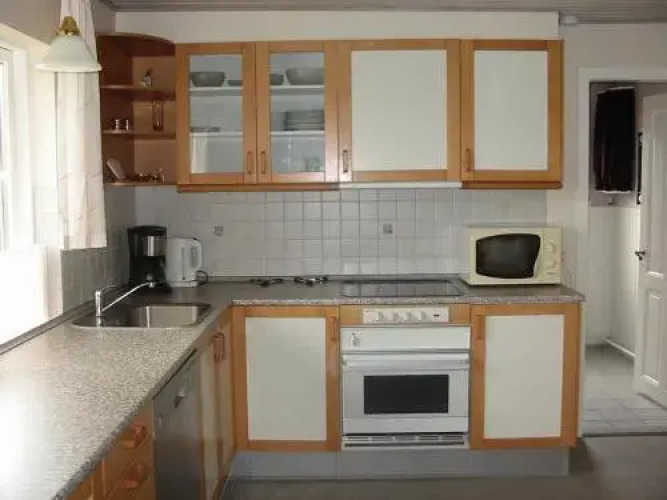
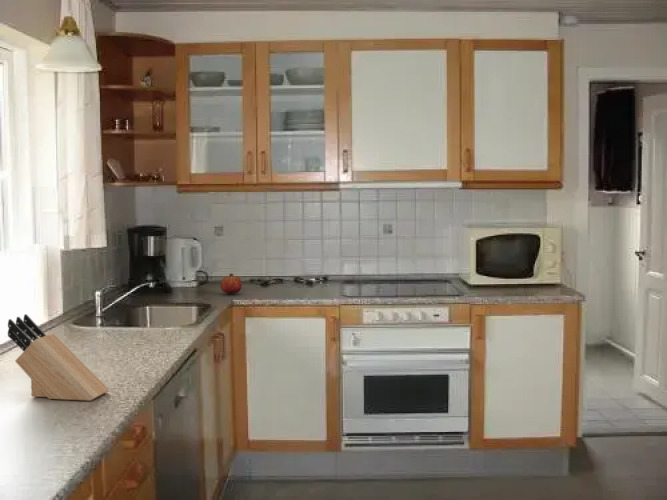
+ fruit (231, 283)
+ knife block (55, 355)
